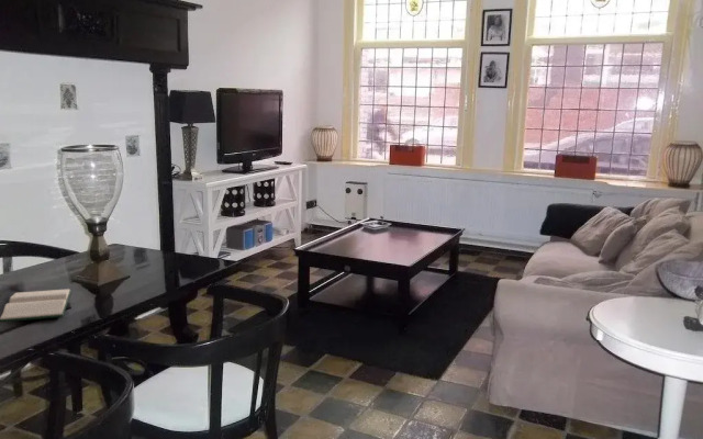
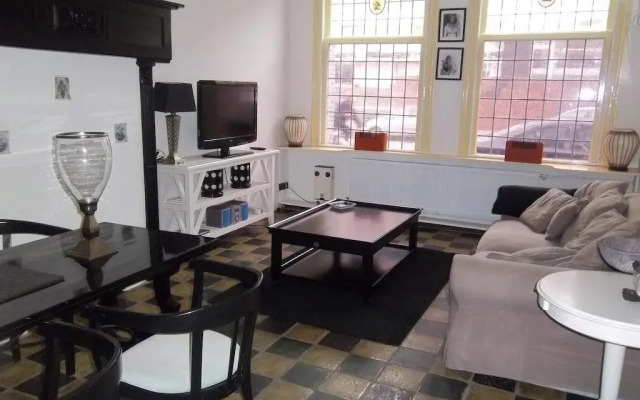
- hardback book (37, 302)
